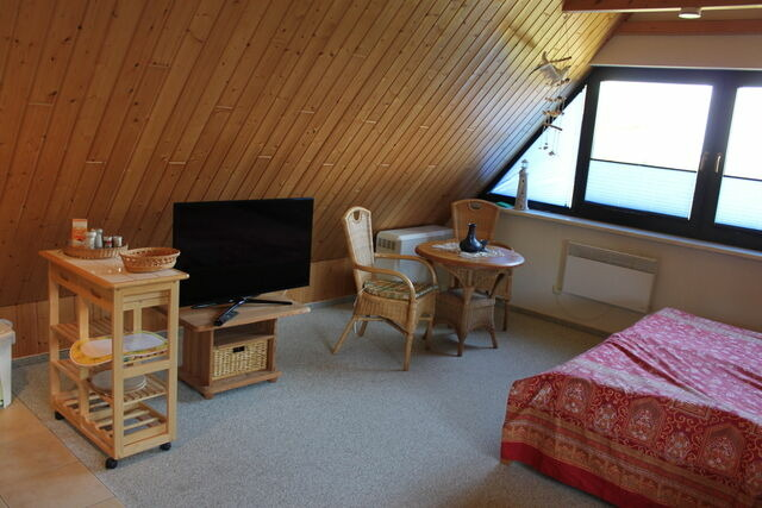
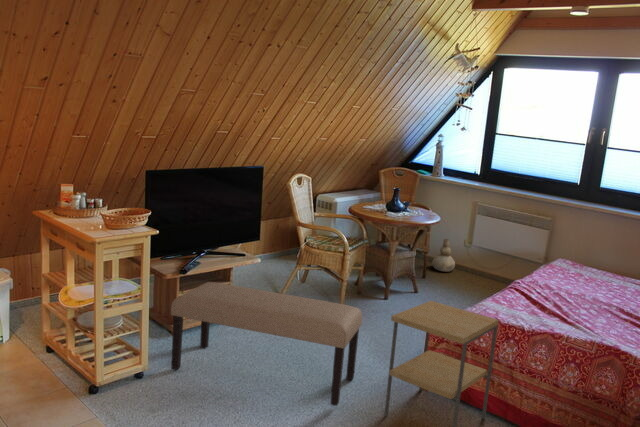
+ side table (439, 368)
+ bench (266, 333)
+ vase (444, 254)
